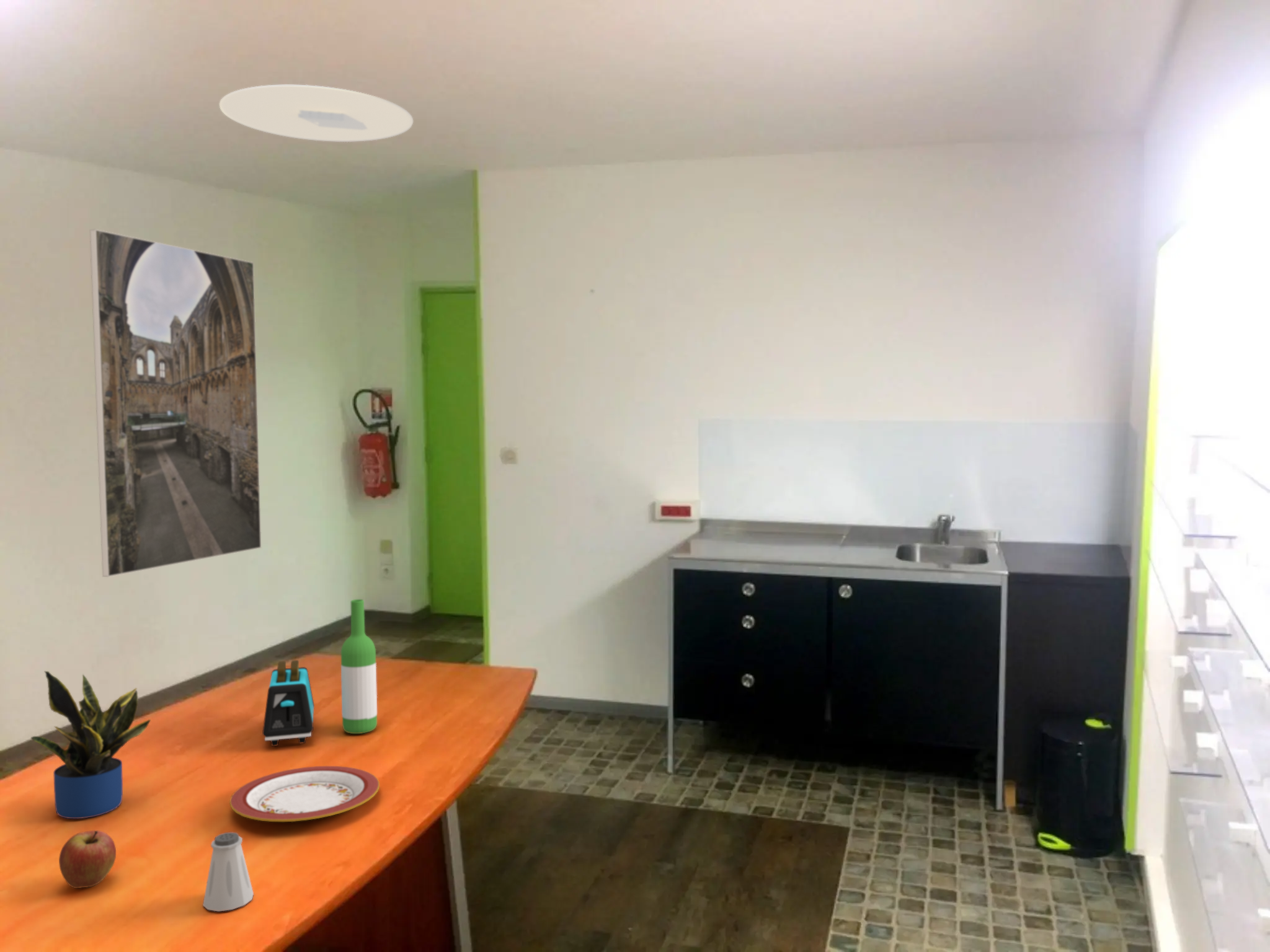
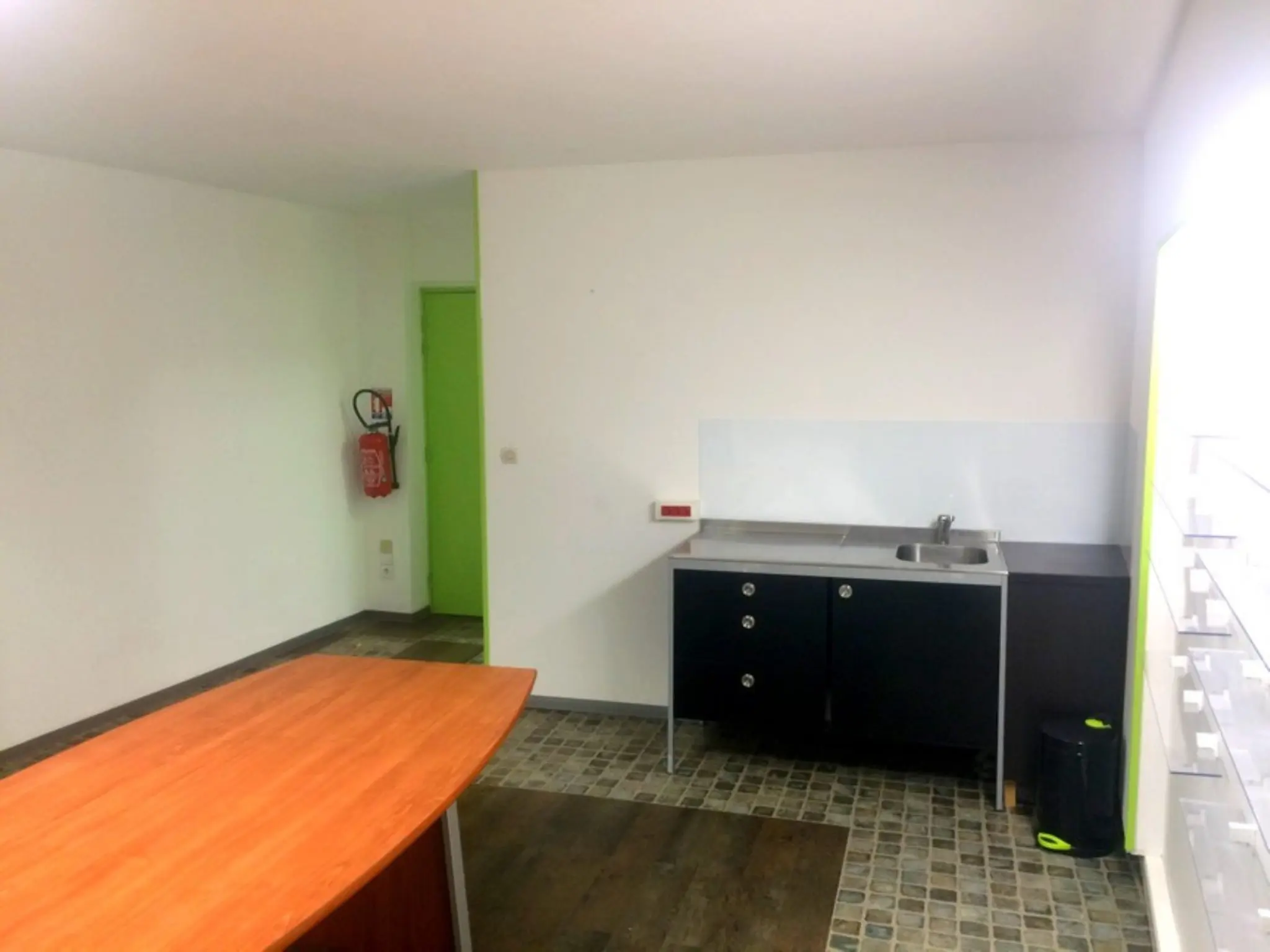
- plate (306, 796)
- toaster (289, 698)
- potted plant (89, 736)
- apple (87, 856)
- ceiling light (319, 107)
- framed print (184, 405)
- saltshaker (228, 868)
- wine bottle (358, 665)
